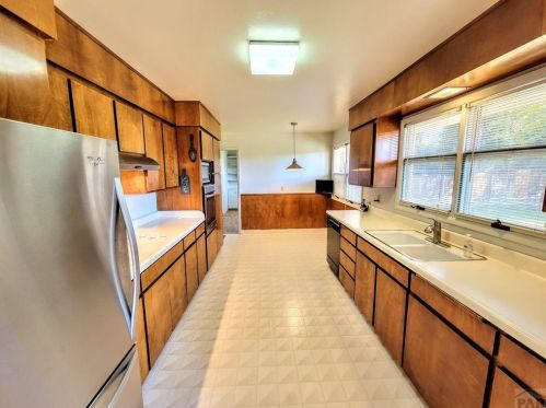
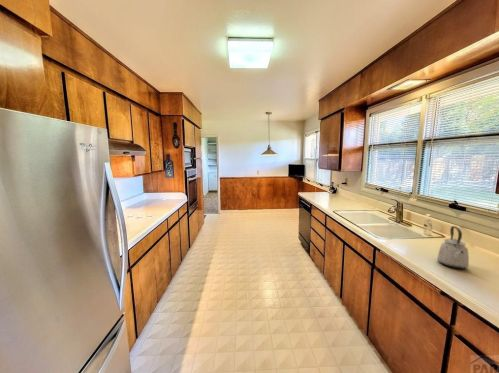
+ kettle (455, 248)
